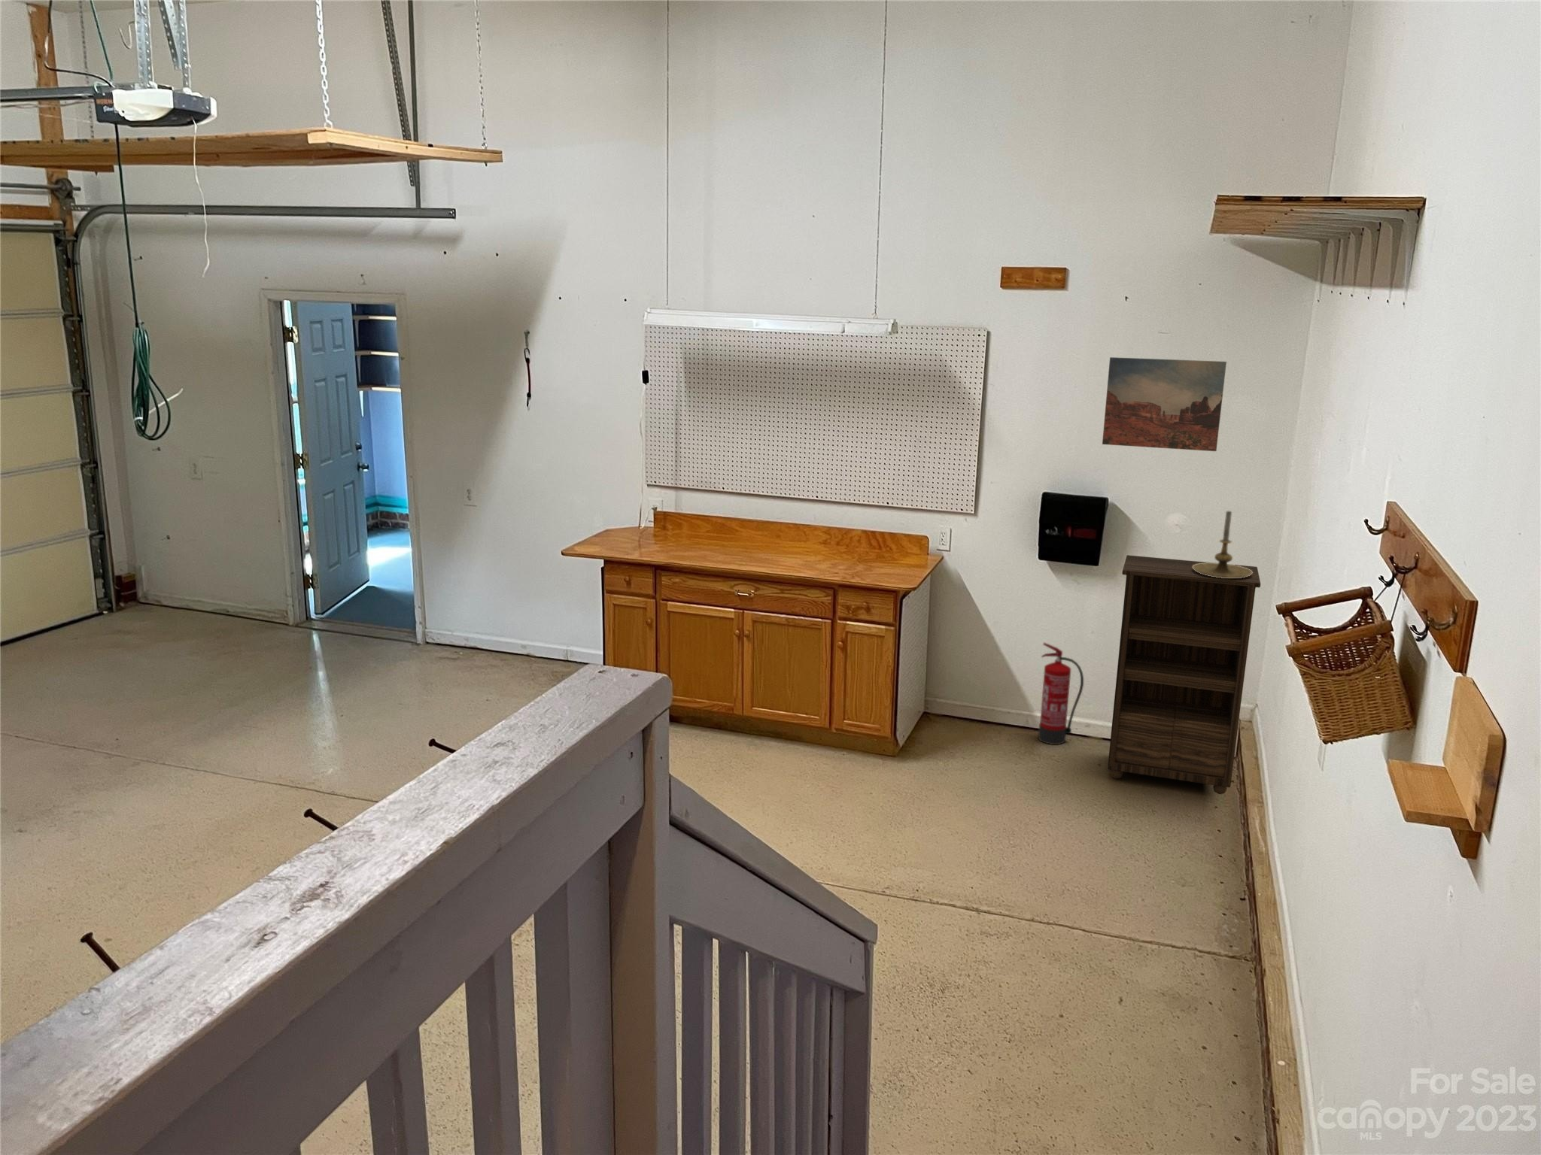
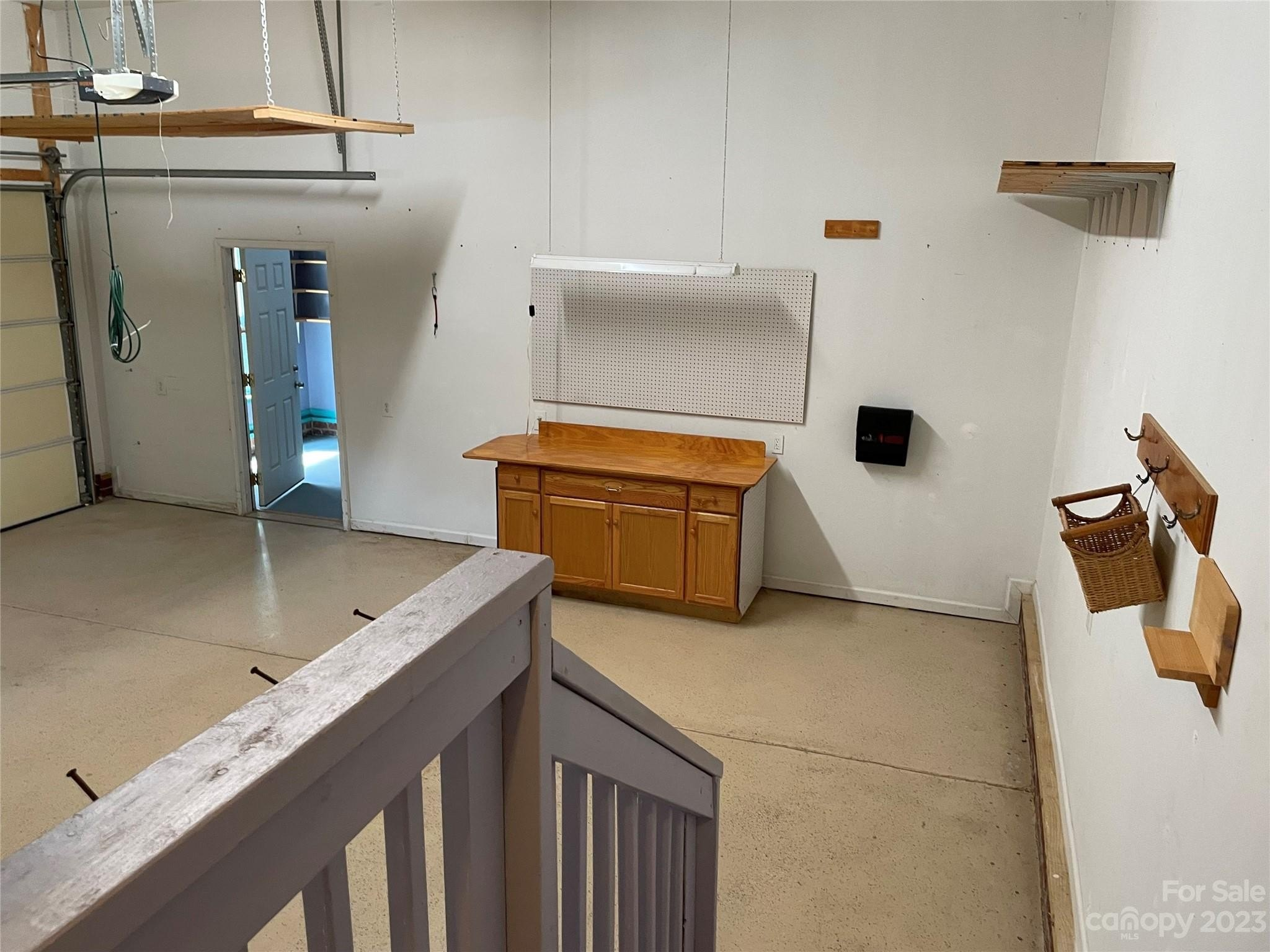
- candle holder (1226, 541)
- wall art (1162, 404)
- fire extinguisher (1060, 693)
- bookshelf (1178, 675)
